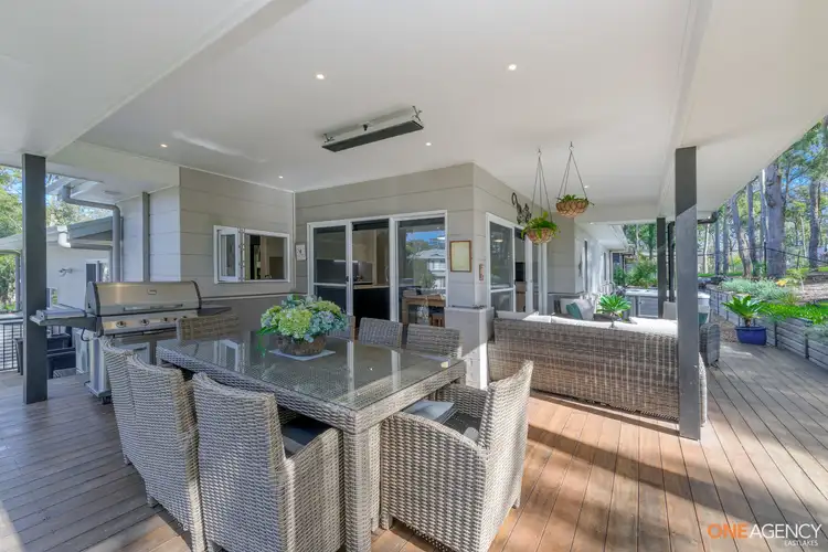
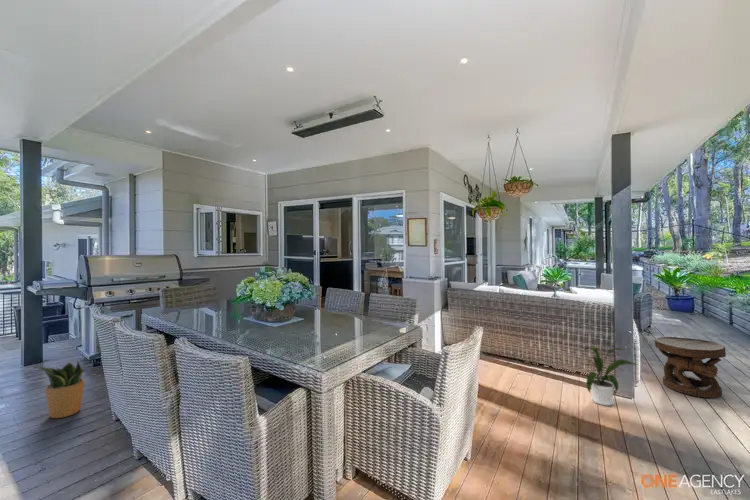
+ house plant (605, 373)
+ potted plant (64, 388)
+ side table (690, 365)
